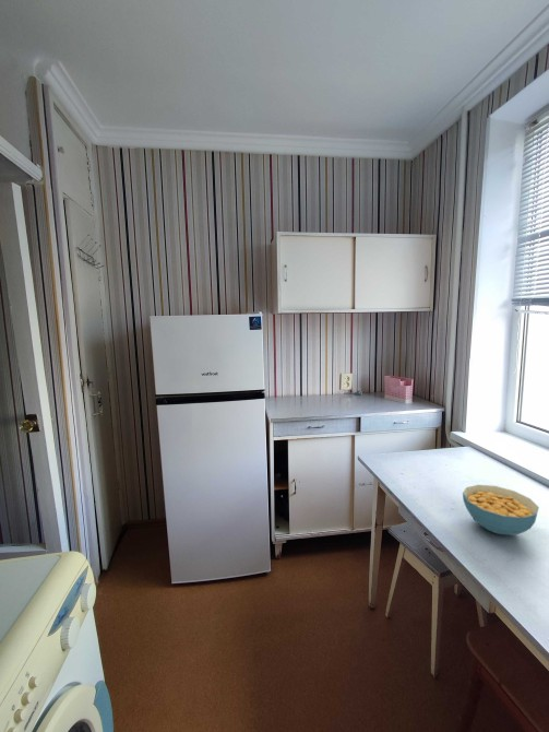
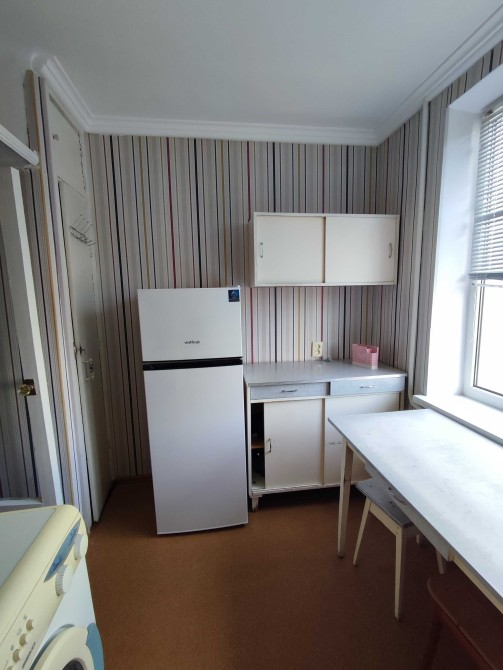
- cereal bowl (498, 513)
